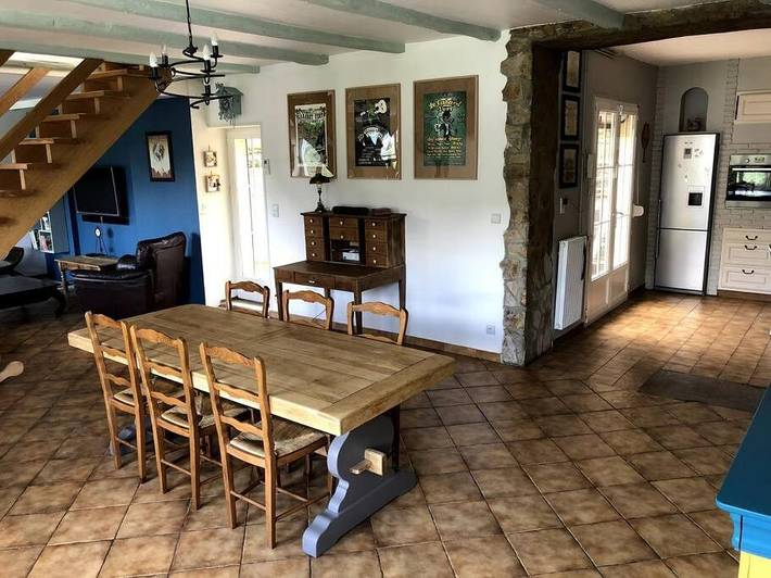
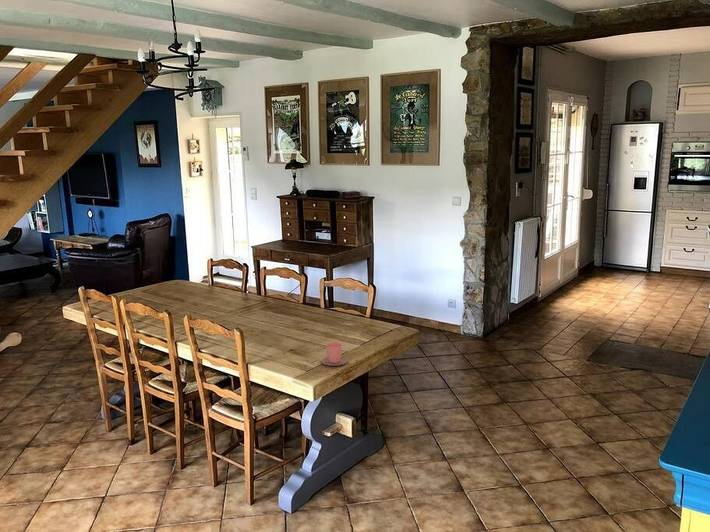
+ cup (334, 353)
